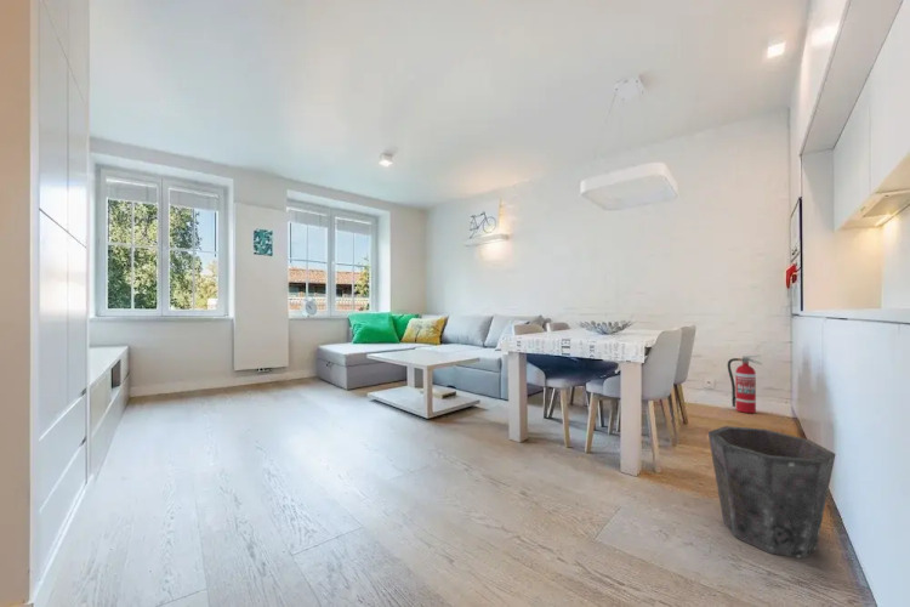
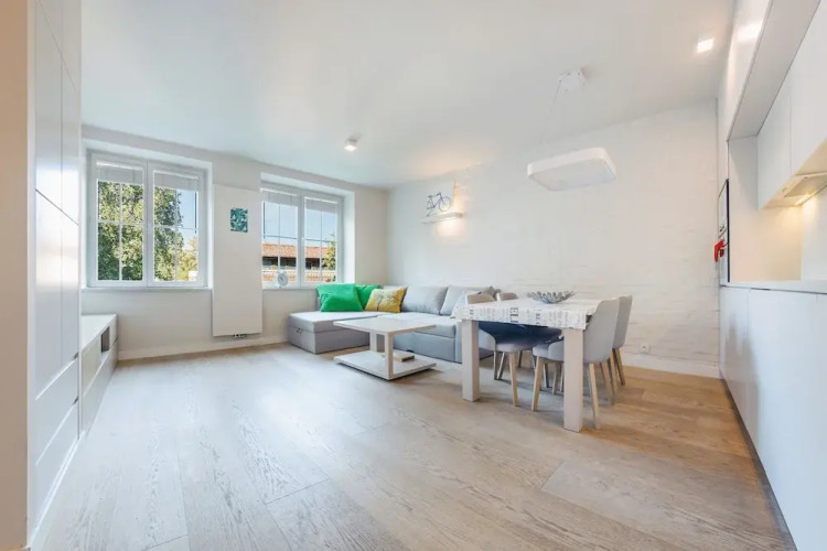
- fire extinguisher (744, 382)
- waste bin (767, 488)
